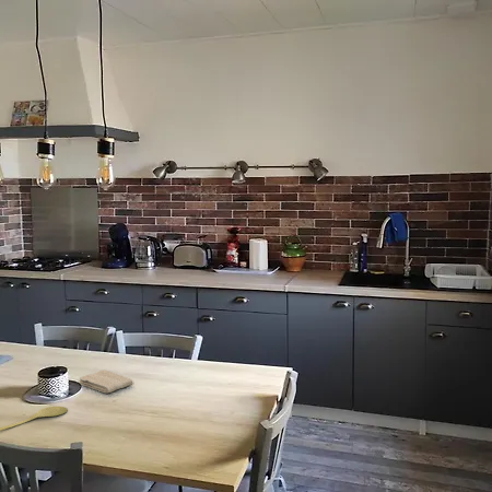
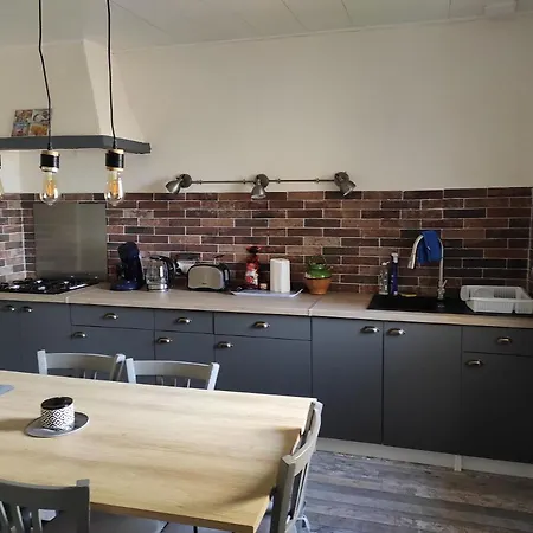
- spoon (31, 418)
- washcloth (105, 380)
